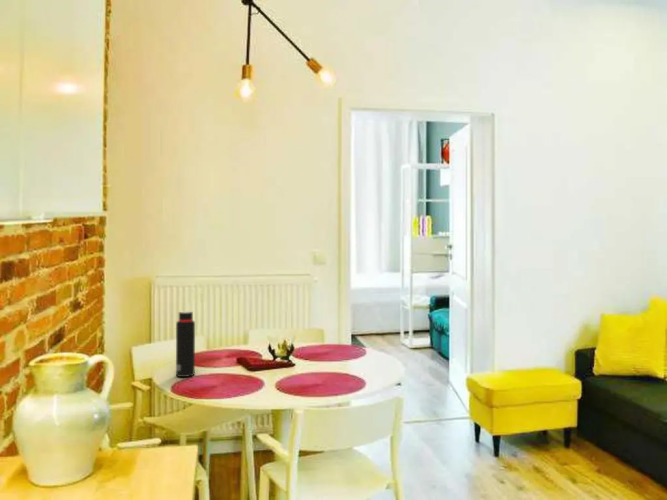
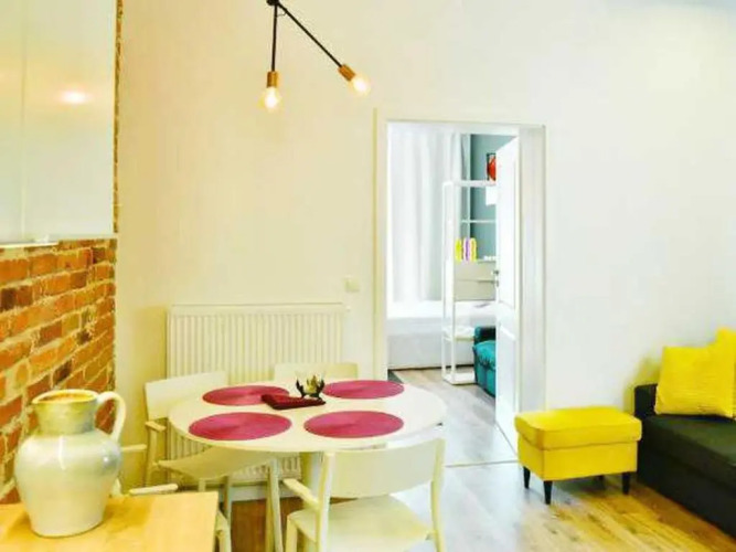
- water bottle (184, 343)
